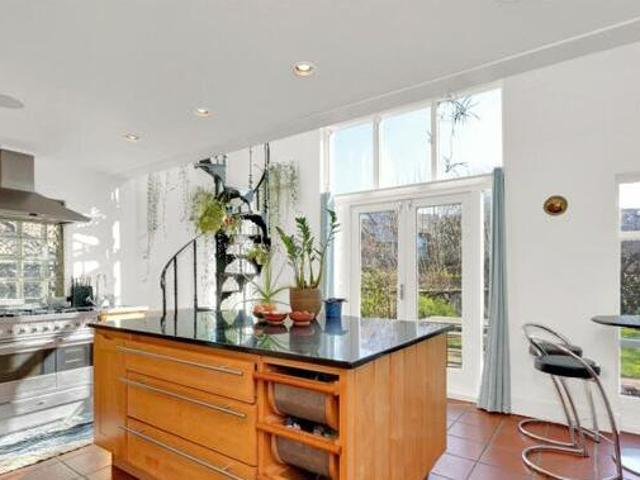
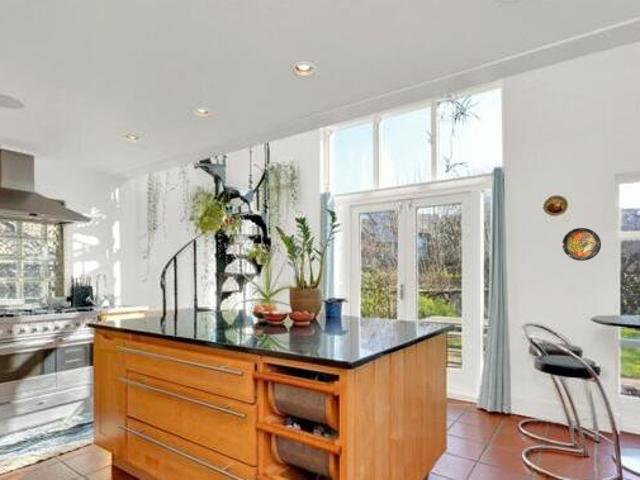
+ decorative plate (581, 244)
